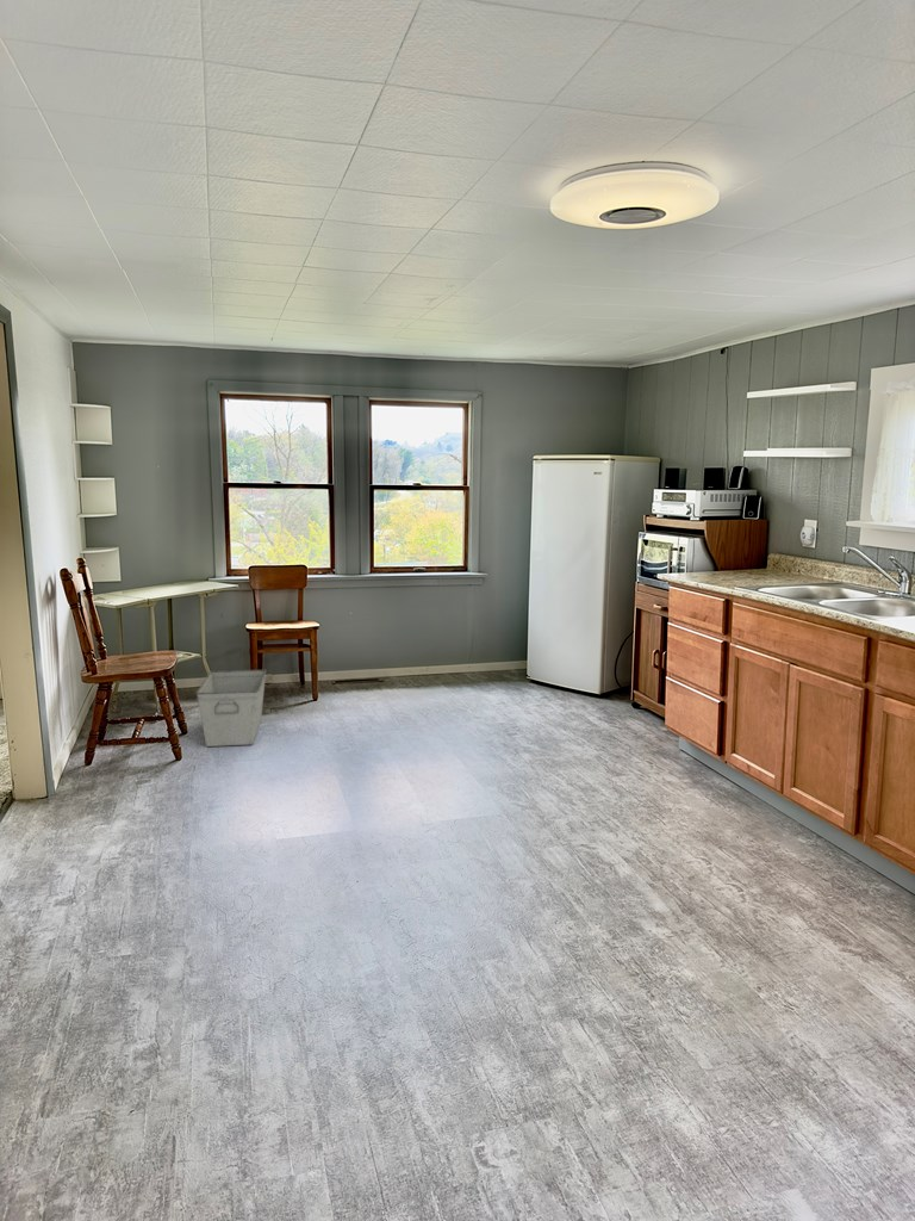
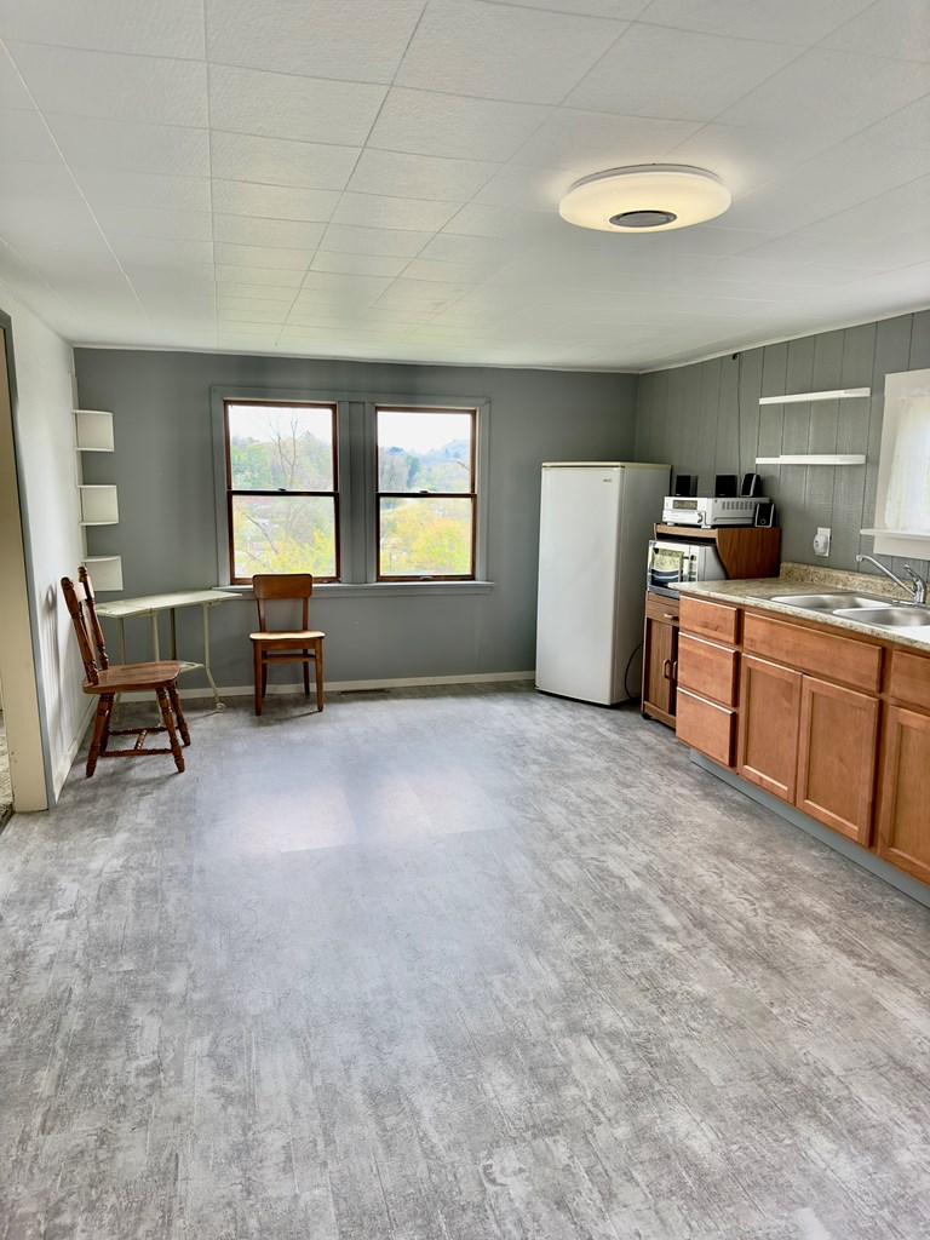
- storage bin (234, 706)
